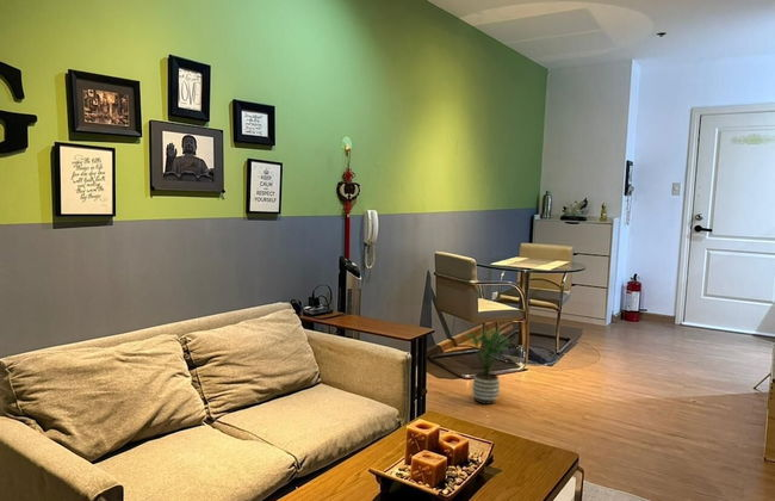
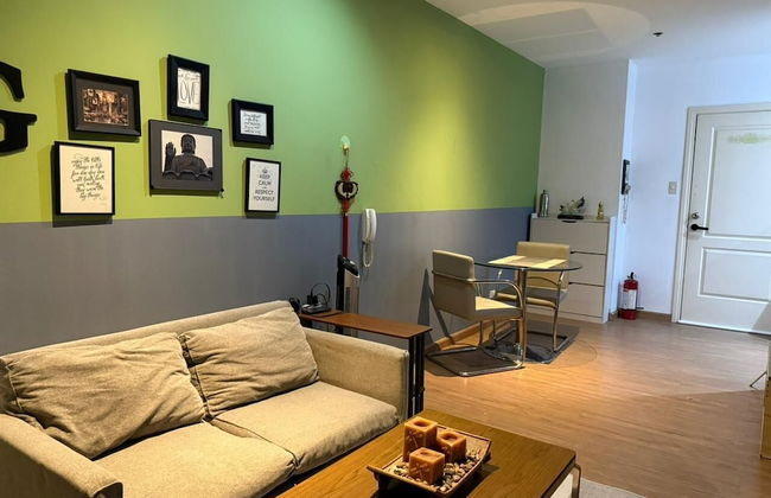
- potted plant (486, 364)
